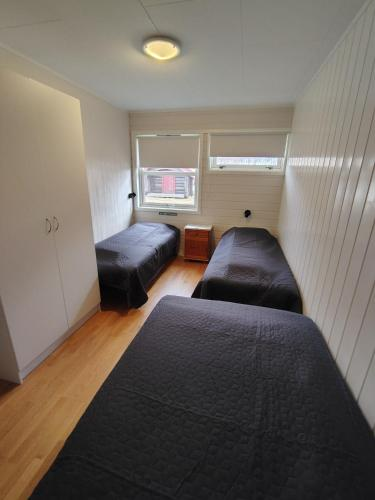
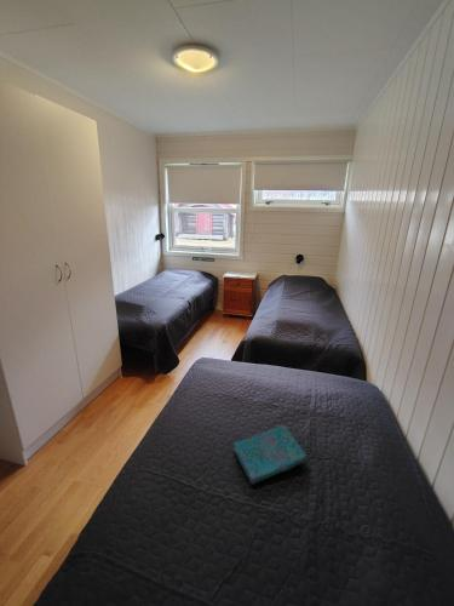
+ cover (269, 451)
